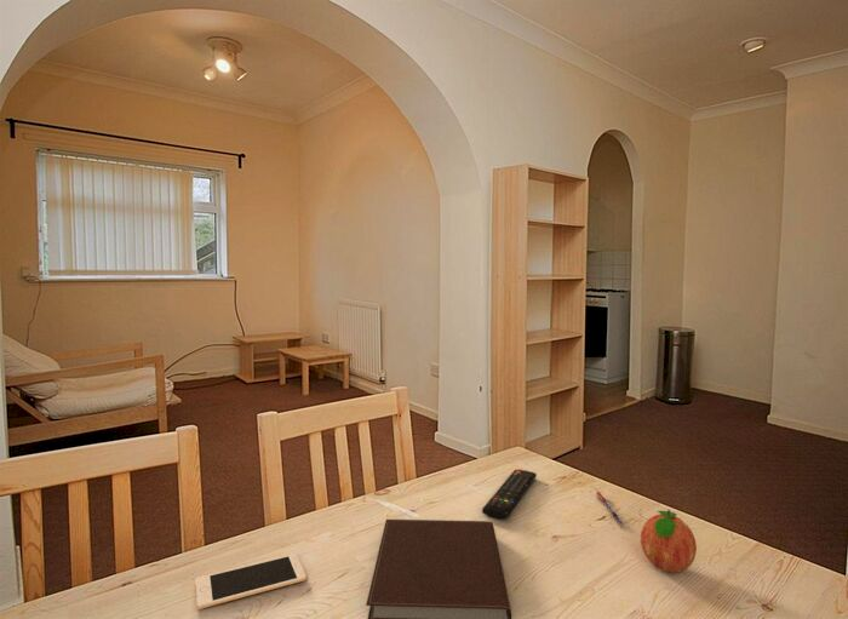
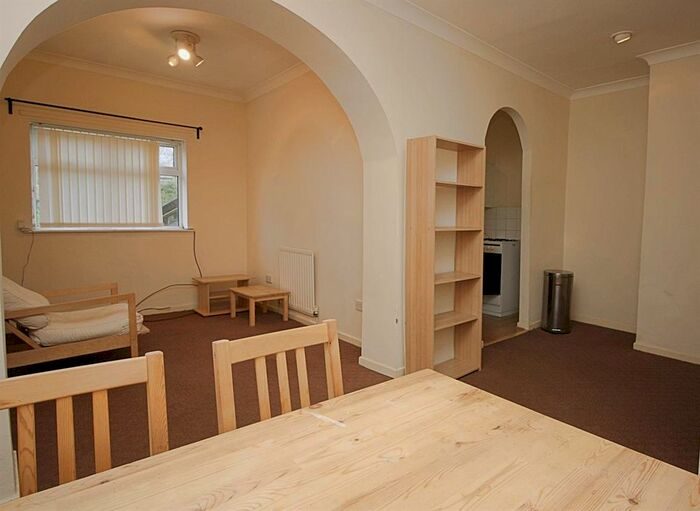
- remote control (511, 492)
- pen (609, 508)
- notebook (439, 566)
- cell phone (251, 579)
- fruit (667, 539)
